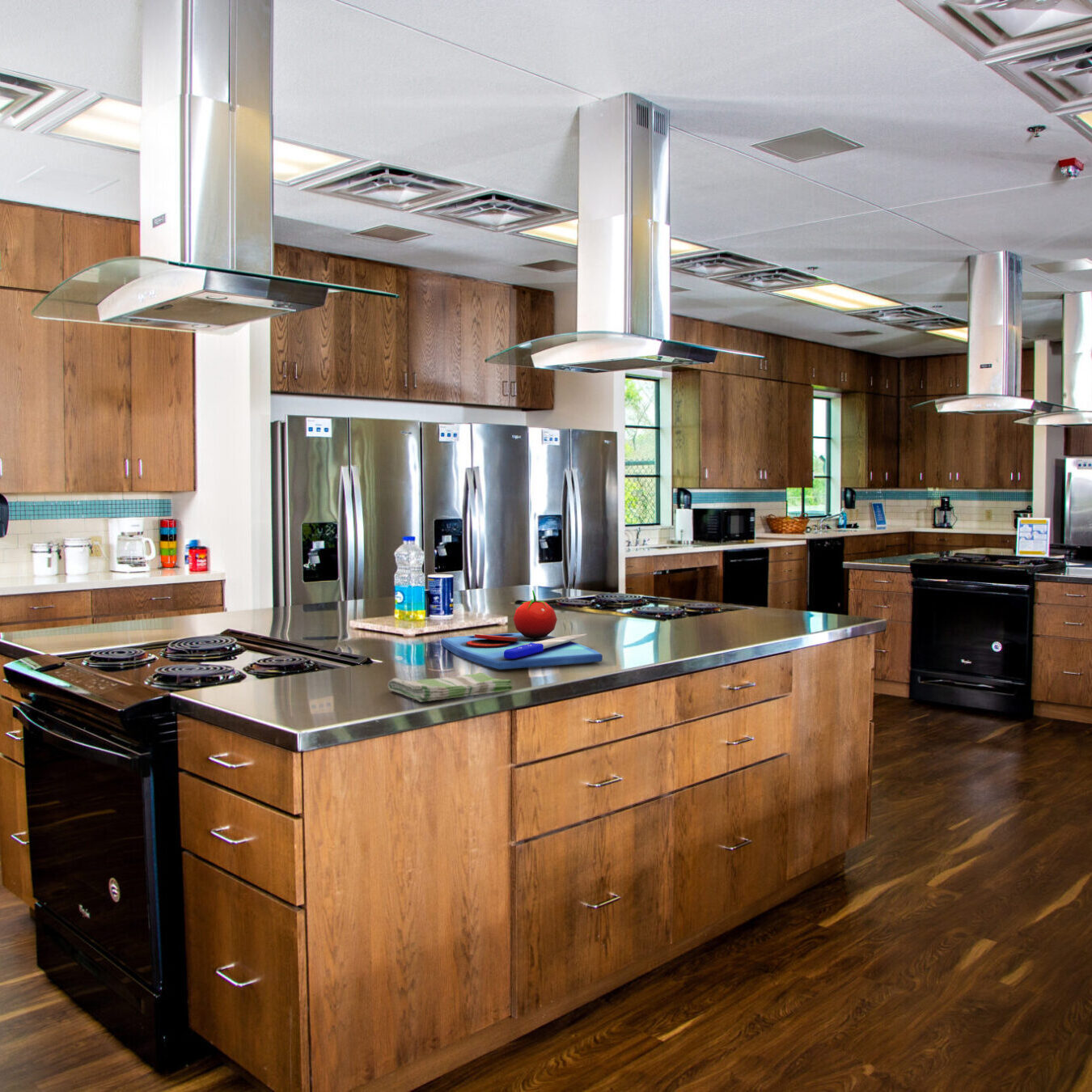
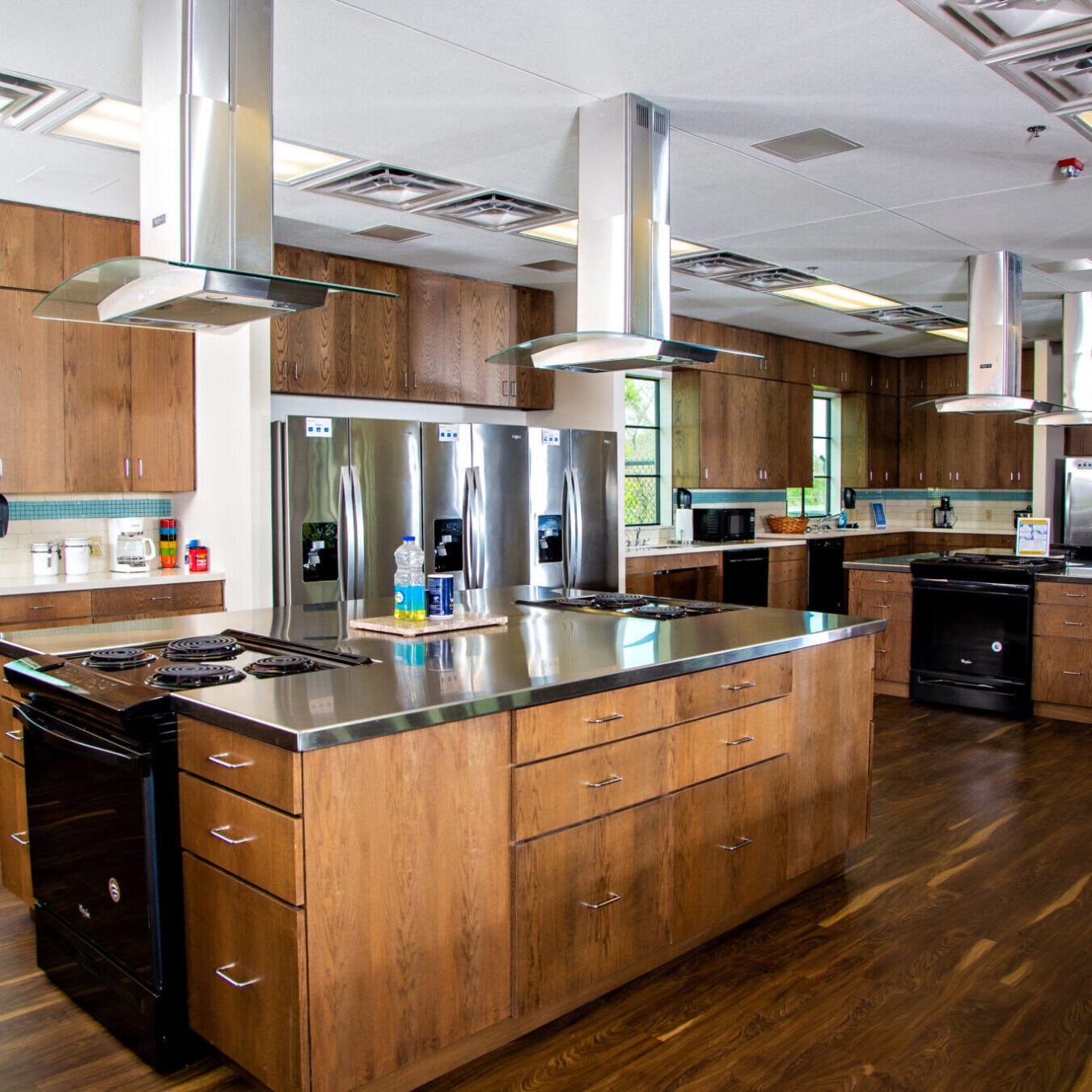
- dish towel (450, 683)
- chopping board (527, 623)
